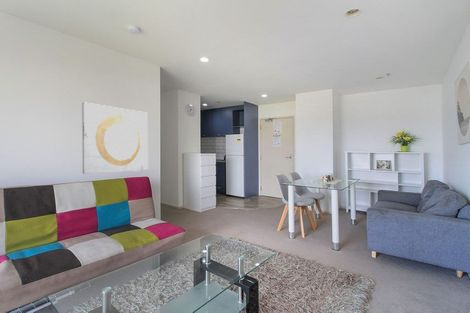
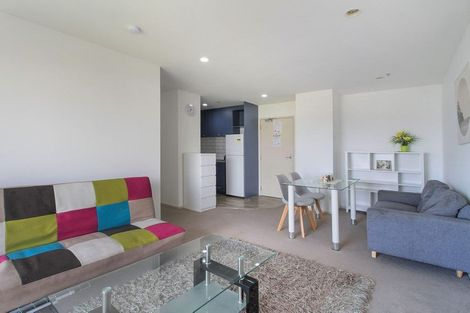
- wall art (118, 140)
